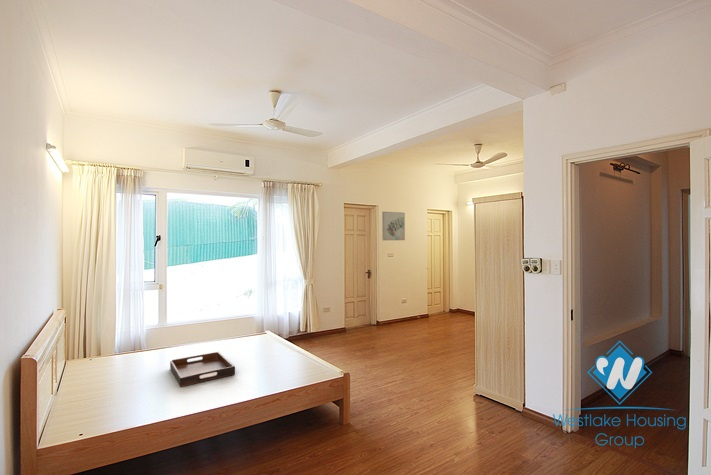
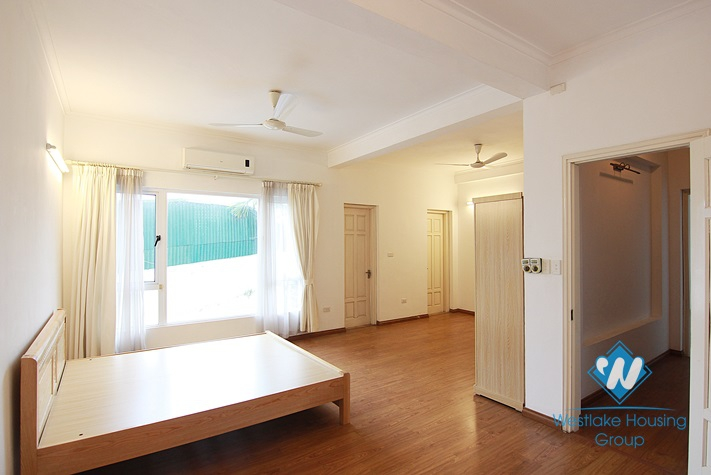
- wall art (393, 226)
- serving tray (201, 367)
